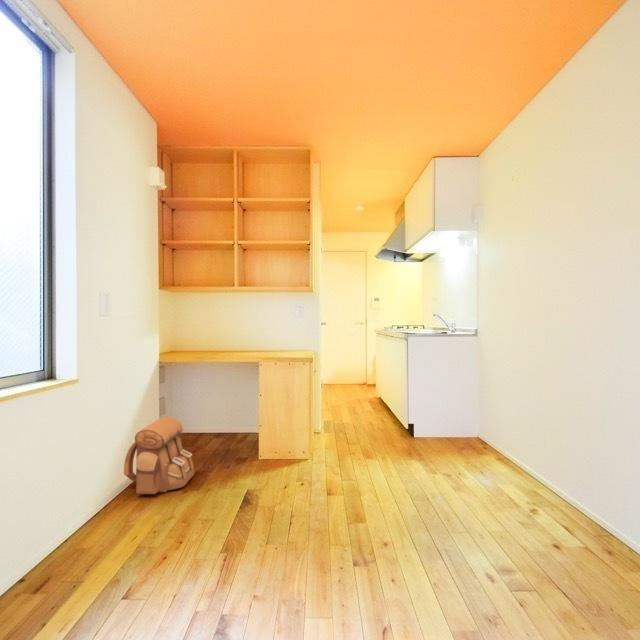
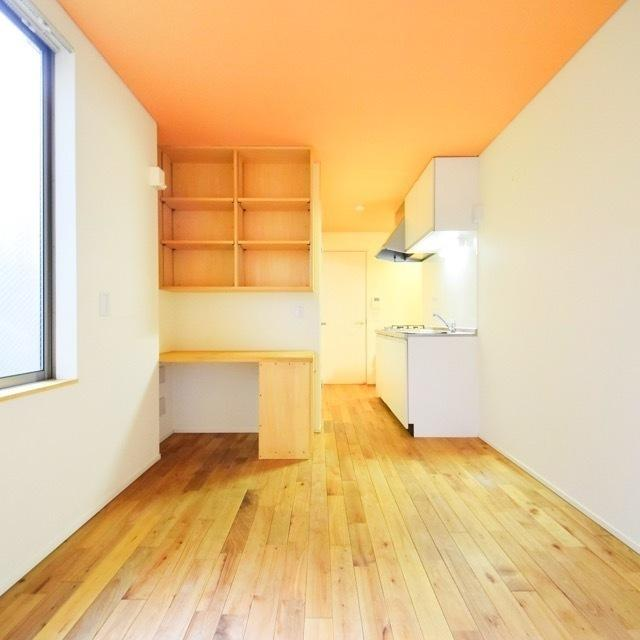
- backpack (160, 452)
